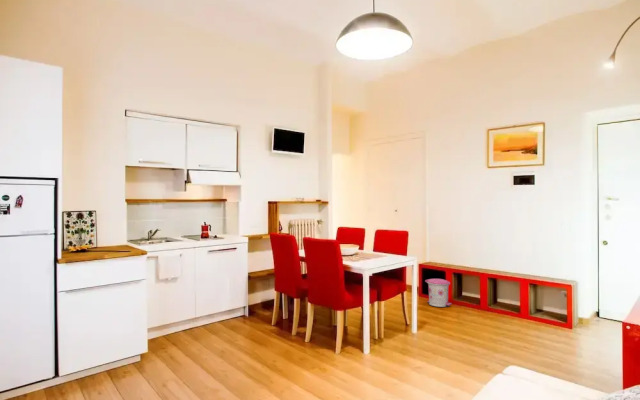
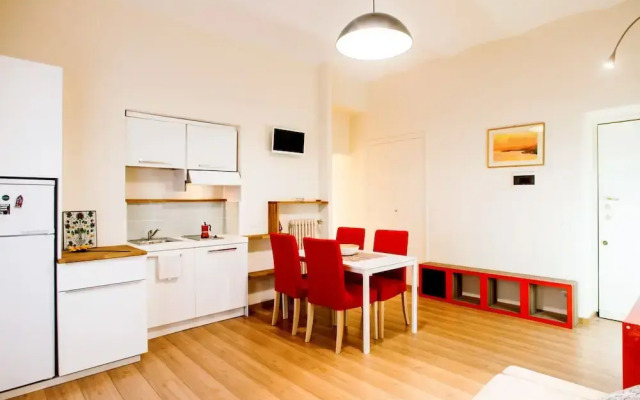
- trash can (438, 292)
